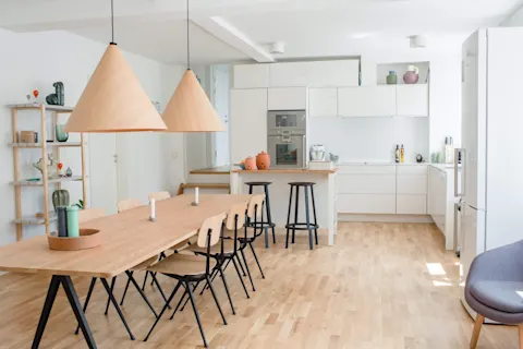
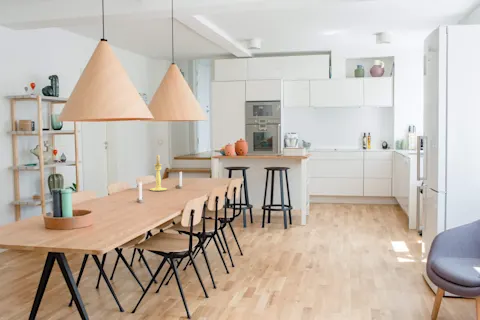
+ candle holder (158, 172)
